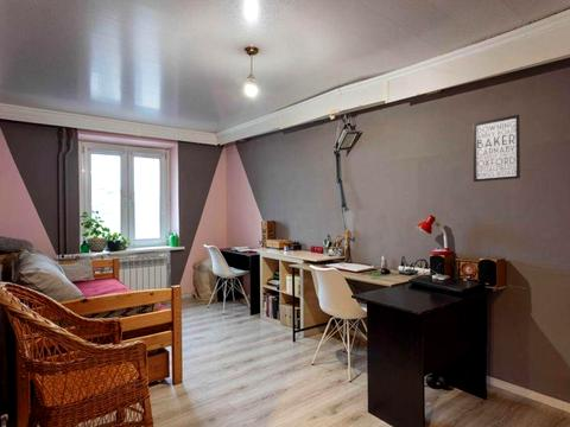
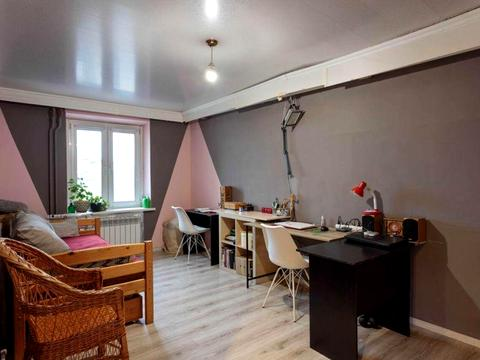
- wall art (495, 149)
